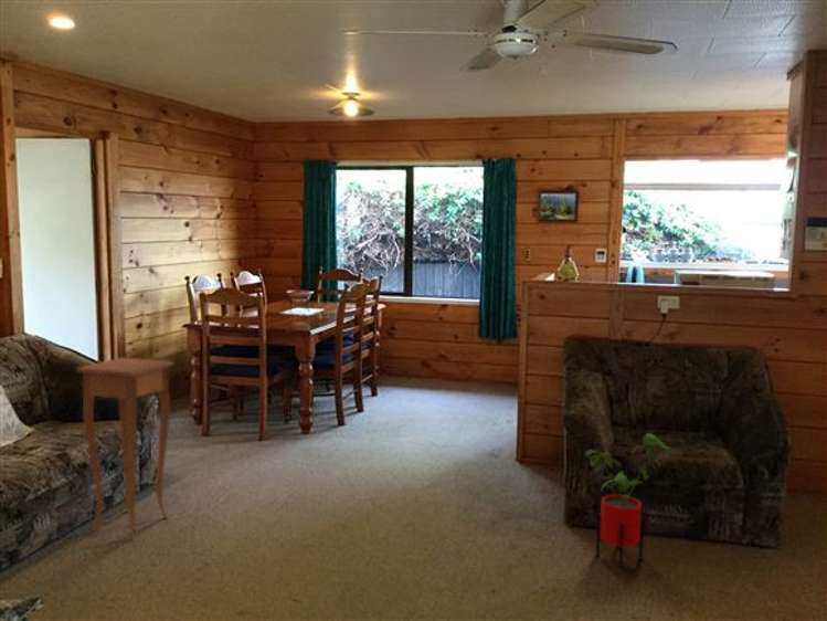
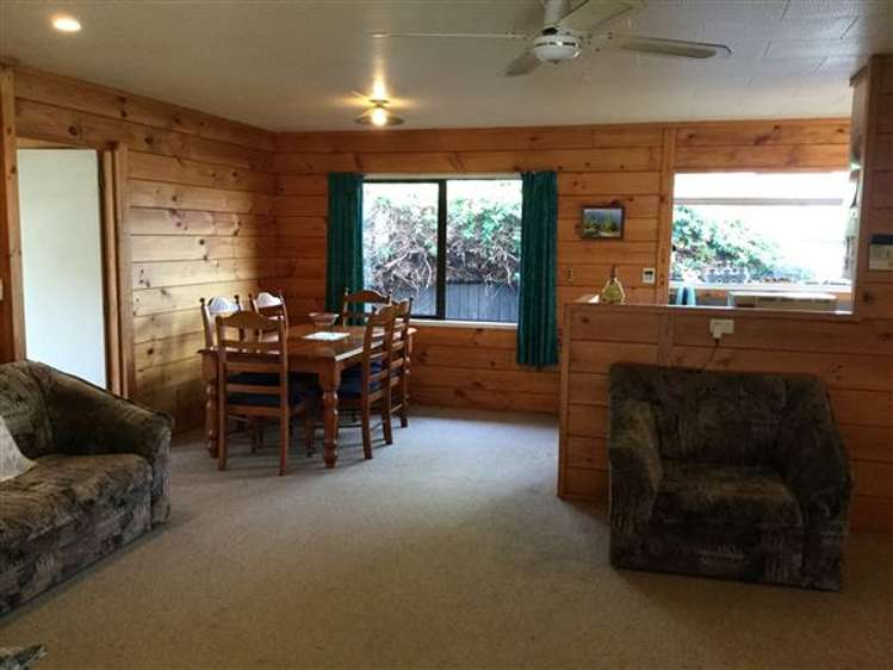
- house plant (626, 495)
- side table (128, 444)
